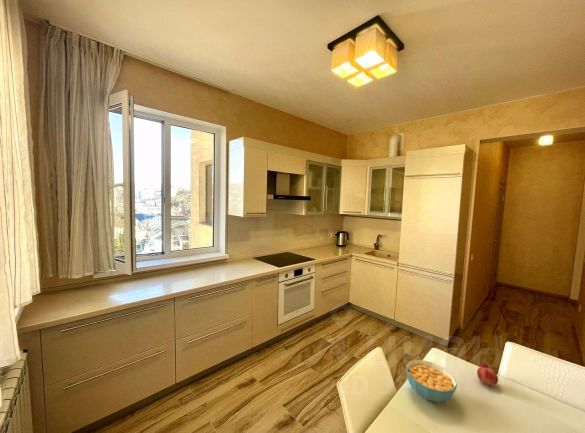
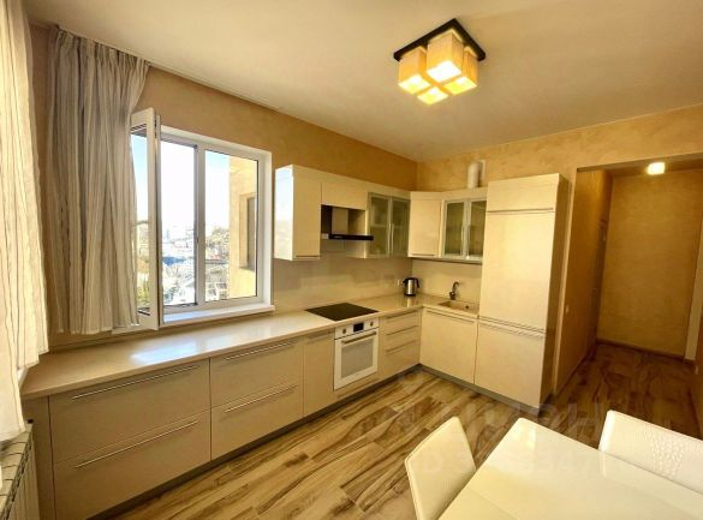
- fruit (487, 374)
- cereal bowl (429, 384)
